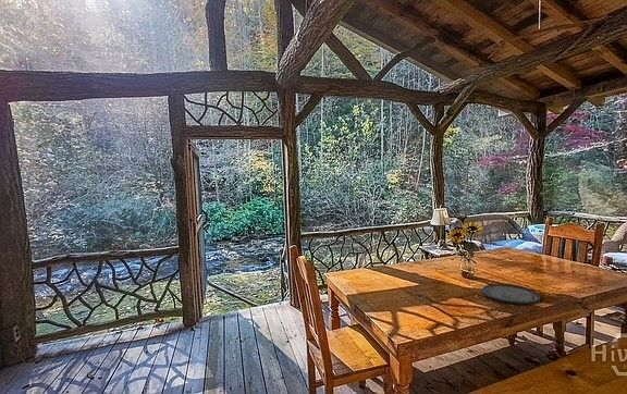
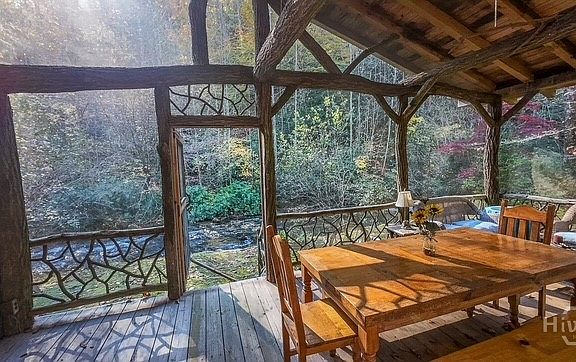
- plate (509, 293)
